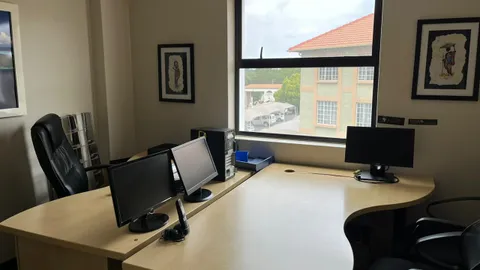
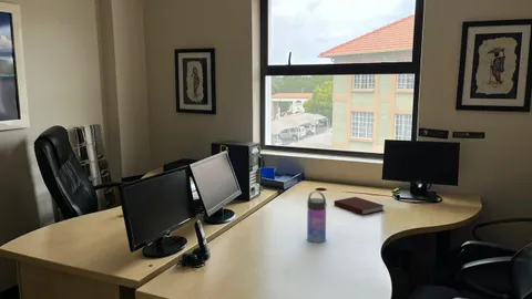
+ notebook (358, 205)
+ water bottle (316, 215)
